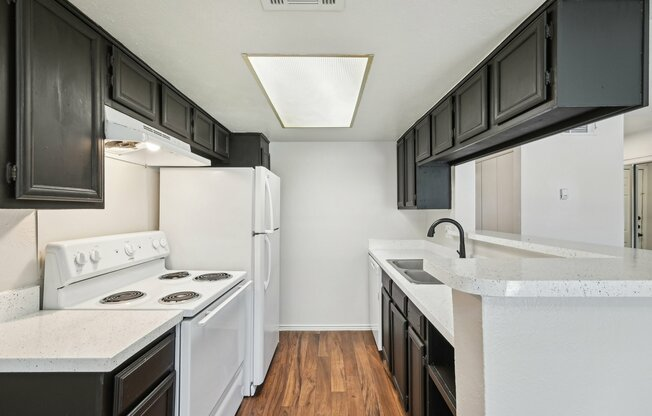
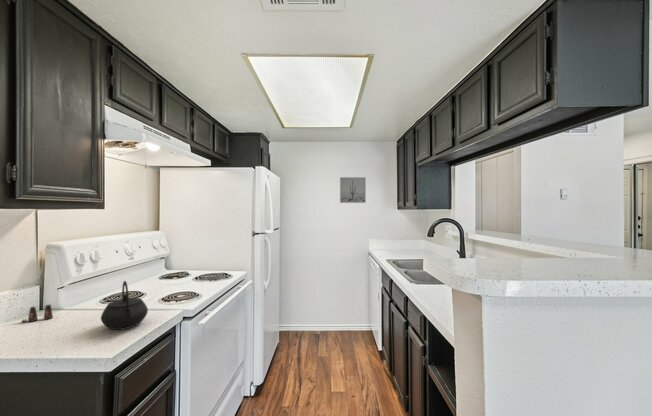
+ salt shaker (36, 313)
+ wall art (352, 190)
+ kettle (125, 304)
